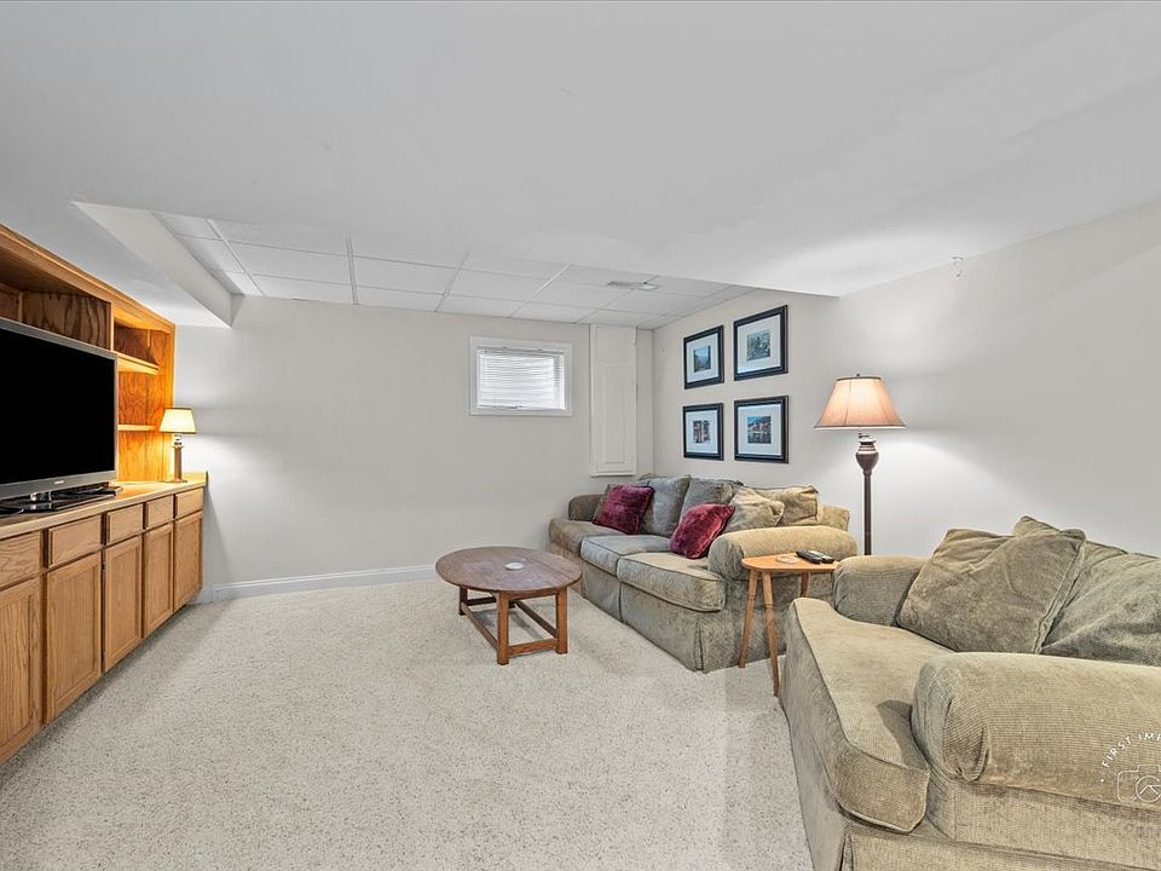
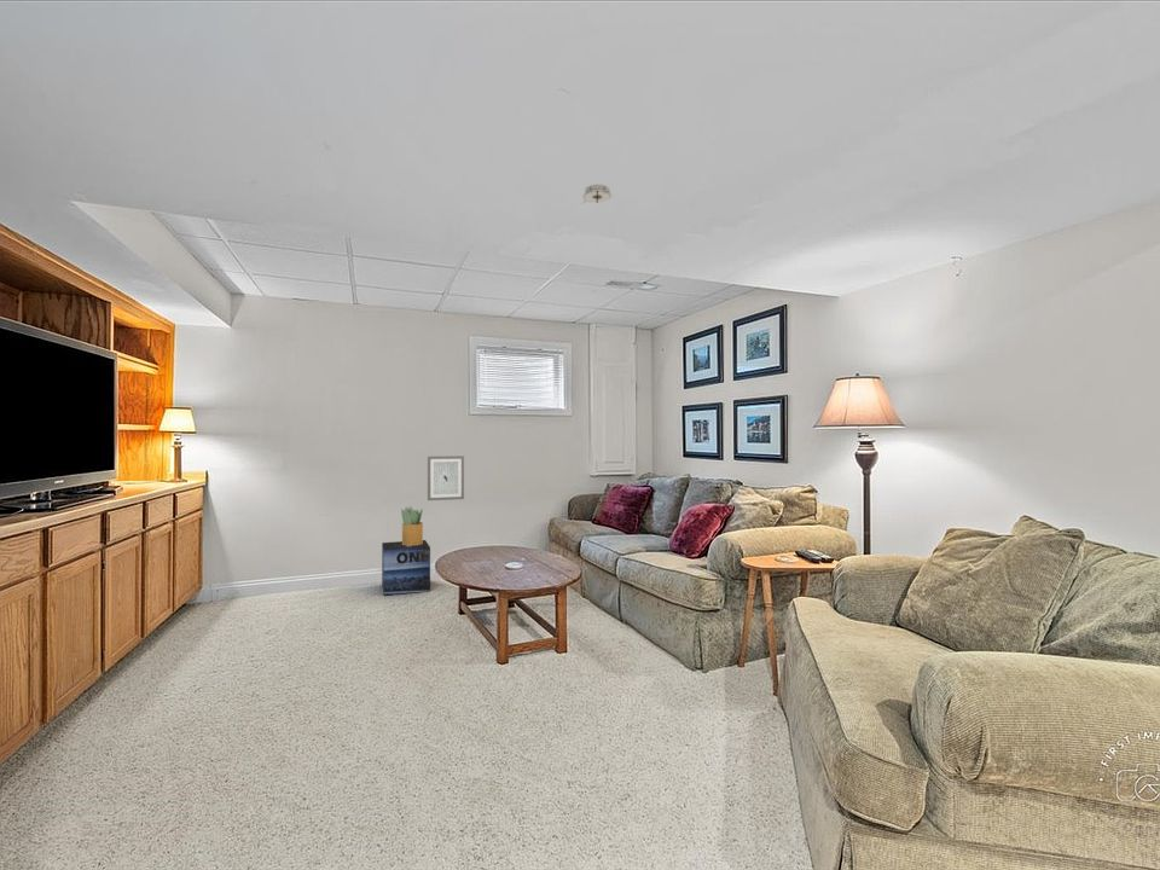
+ potted plant (412, 524)
+ wall art (446, 477)
+ cardboard box (405, 566)
+ smoke detector (596, 193)
